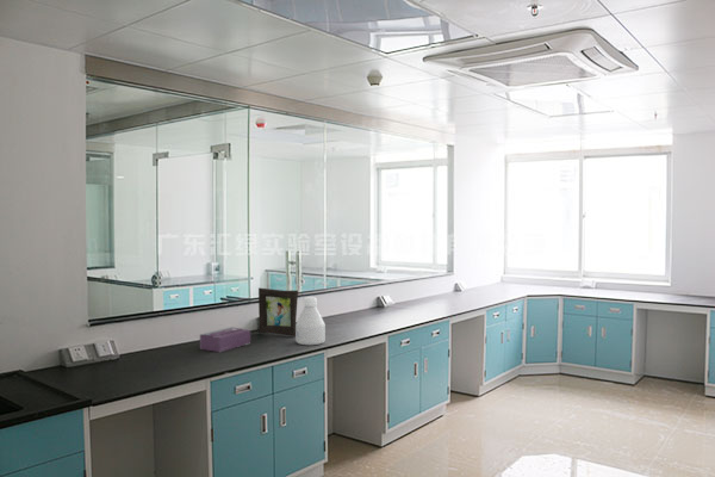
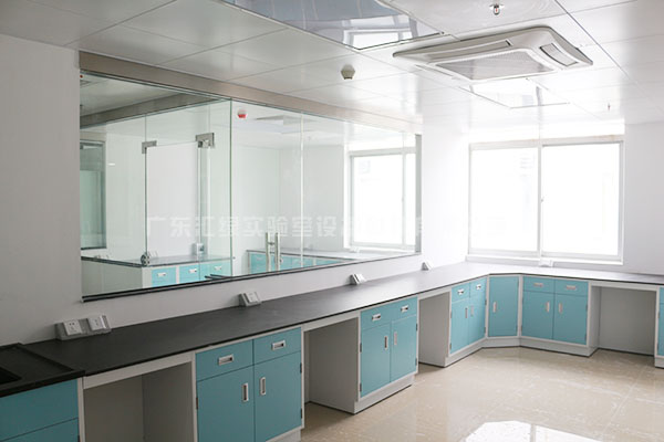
- bottle (310, 320)
- tissue box (225, 339)
- picture frame (278, 311)
